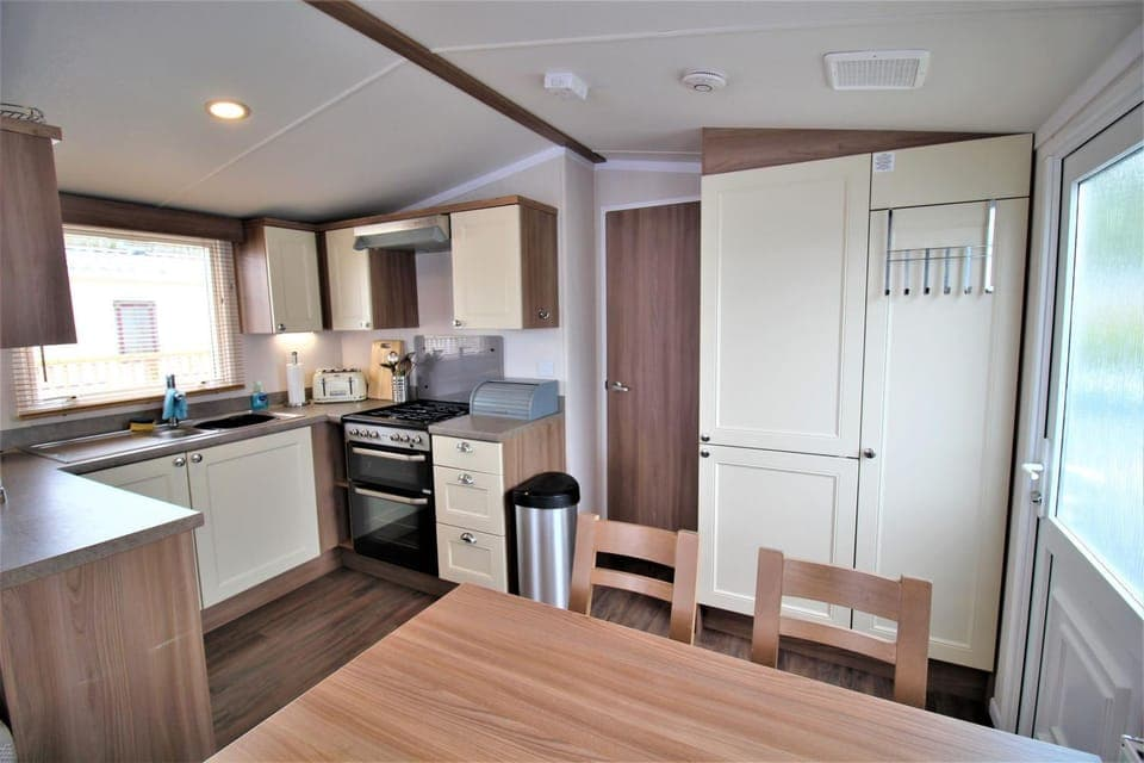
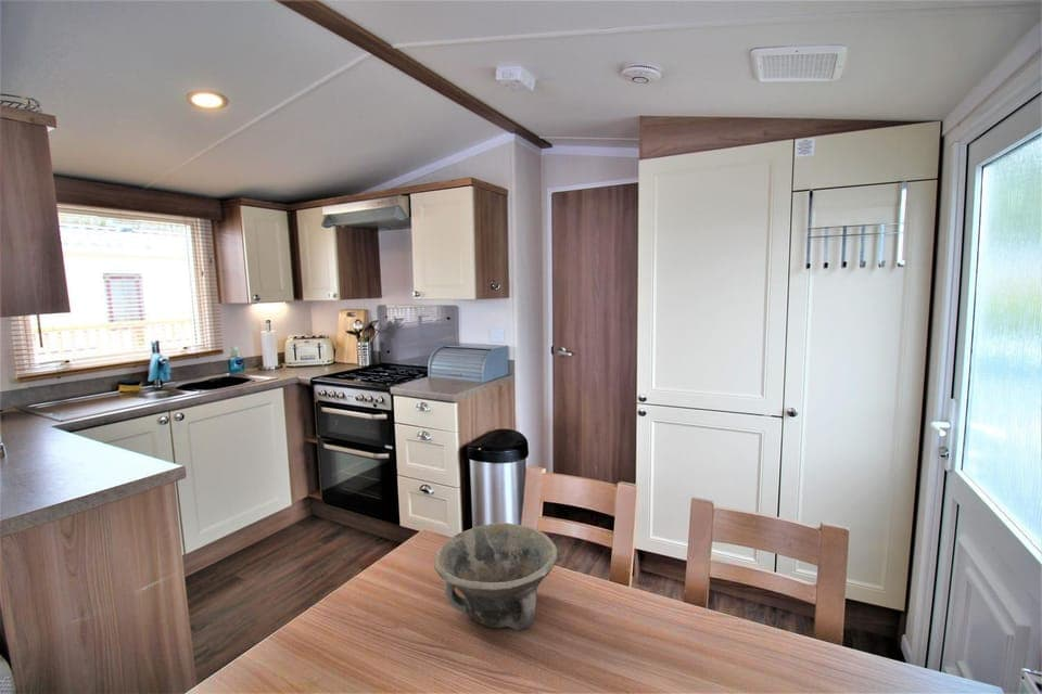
+ bowl (496, 580)
